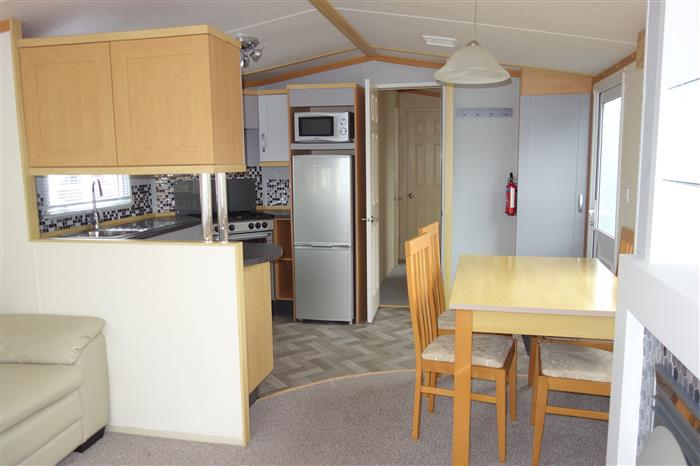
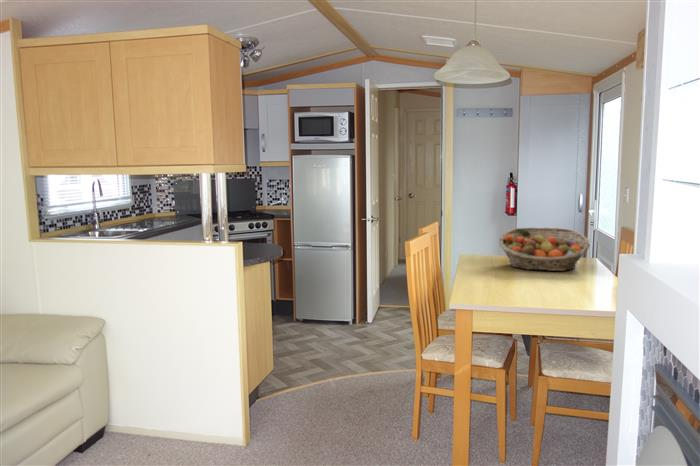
+ fruit basket (543, 248)
